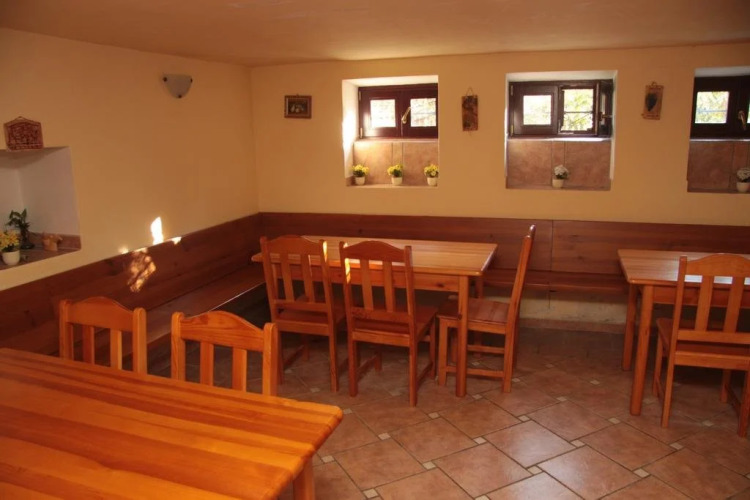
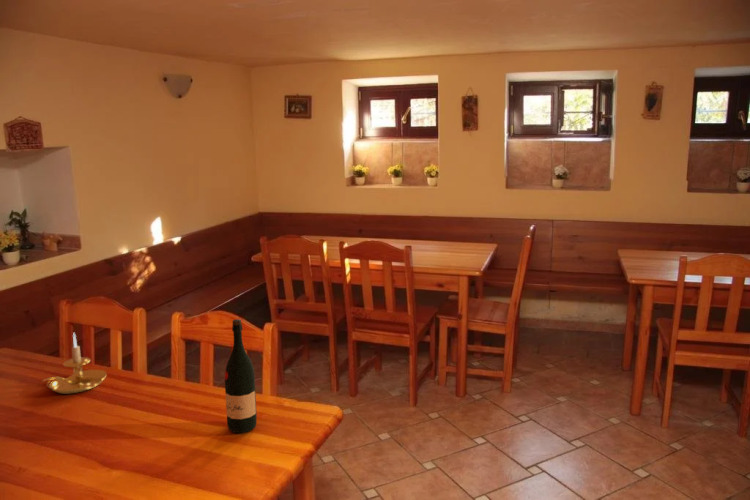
+ candle holder (72, 360)
+ wine bottle (239, 374)
